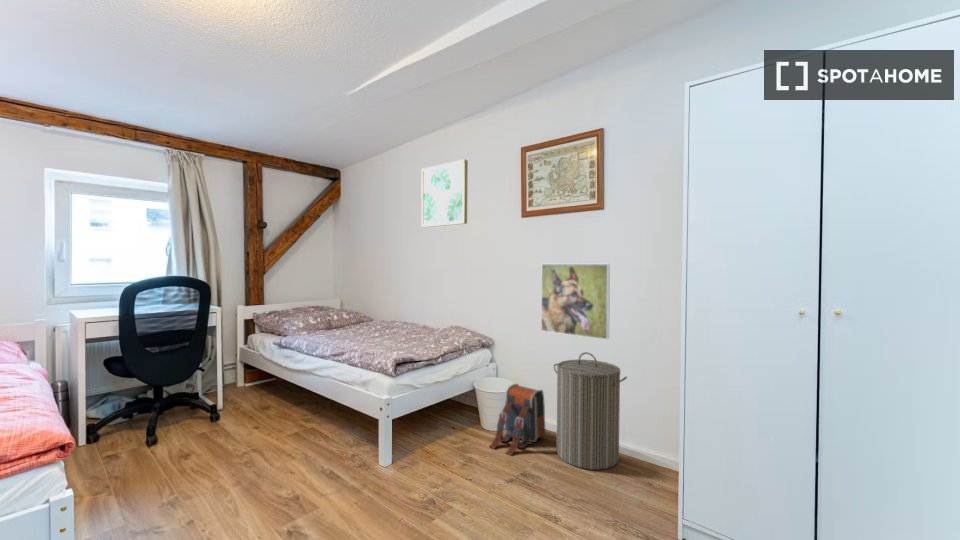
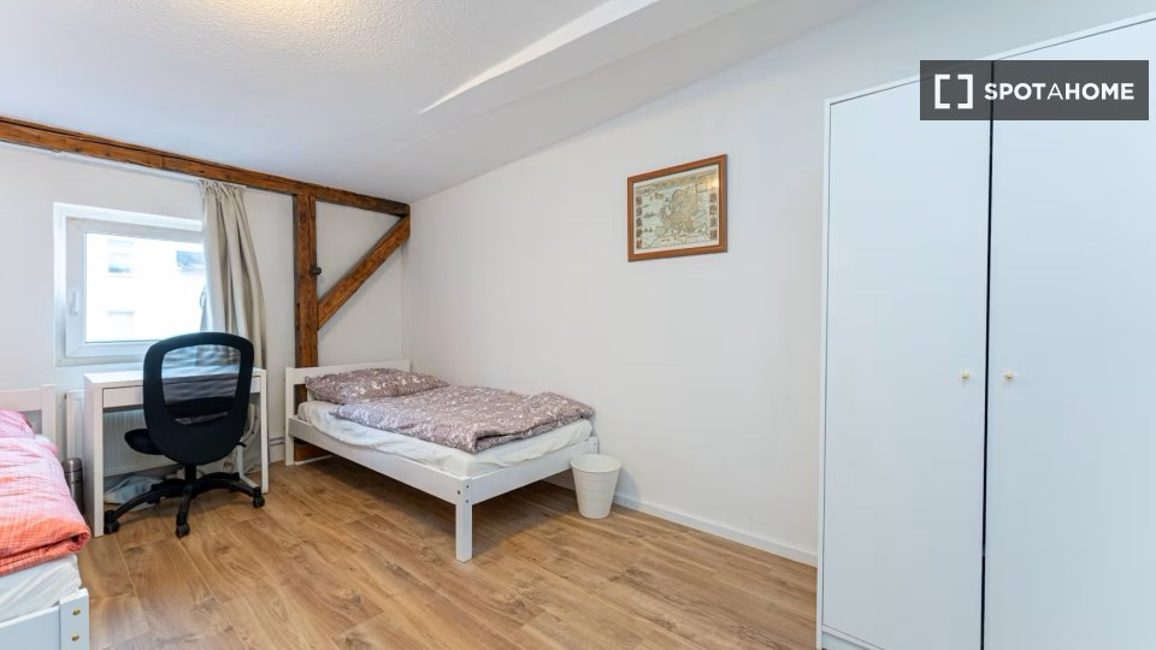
- wall art (443, 195)
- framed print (573, 299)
- backpack (521, 414)
- laundry hamper (587, 403)
